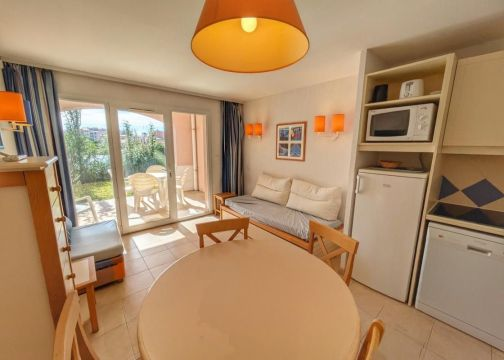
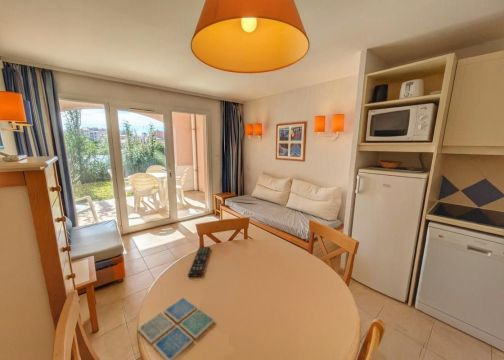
+ remote control (200, 259)
+ drink coaster (177, 325)
